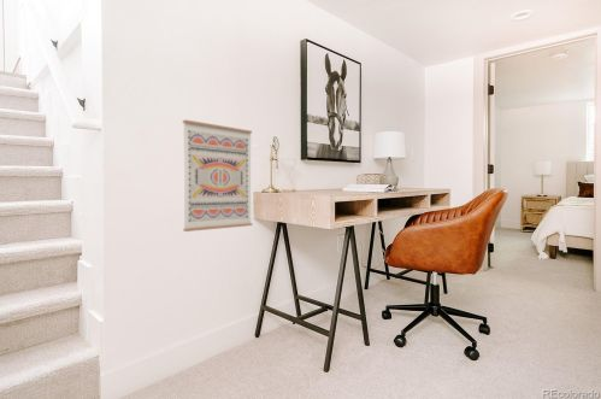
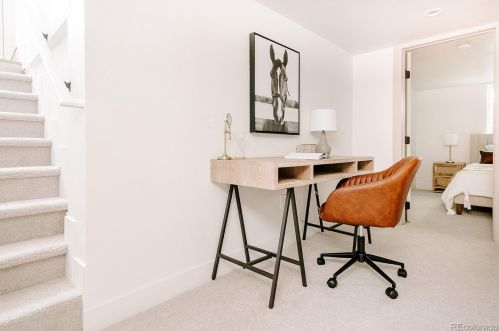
- wall art (219, 177)
